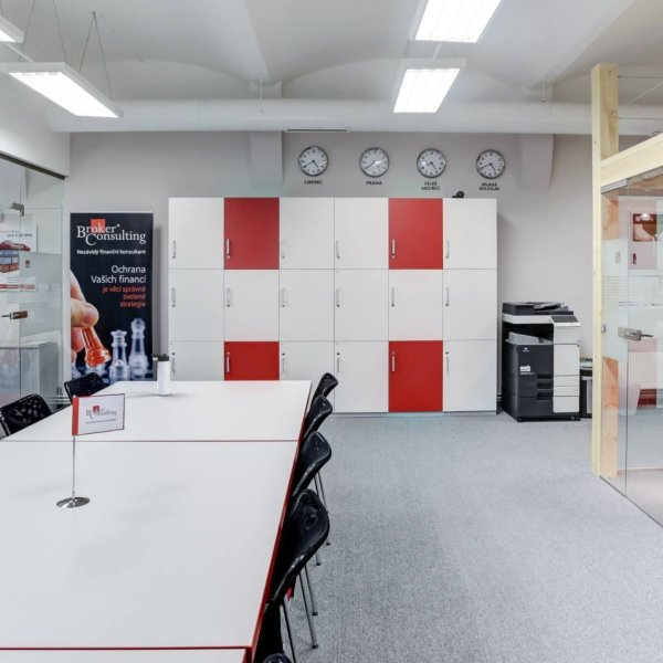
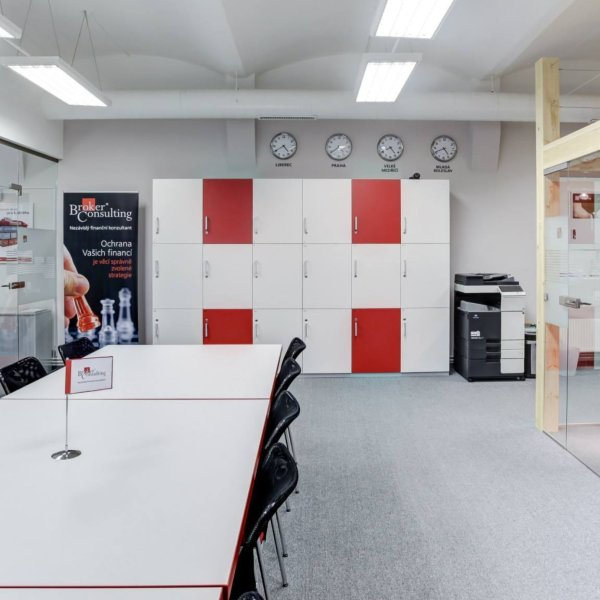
- thermos bottle (160, 373)
